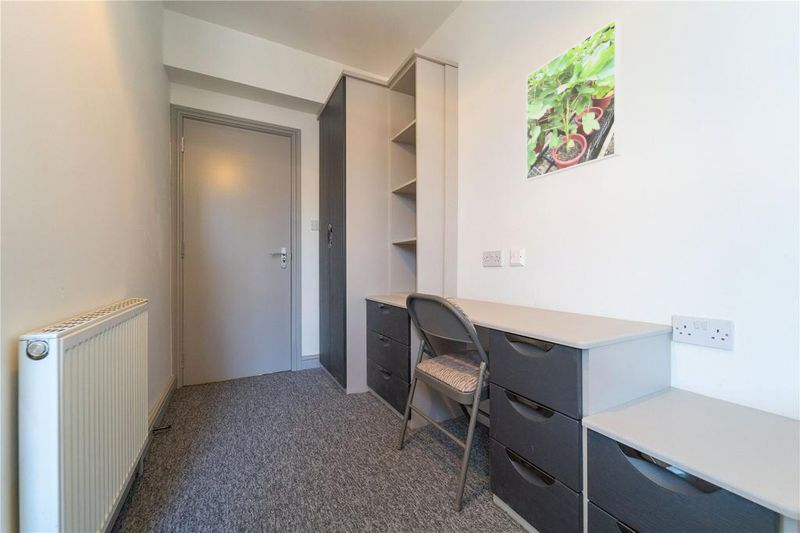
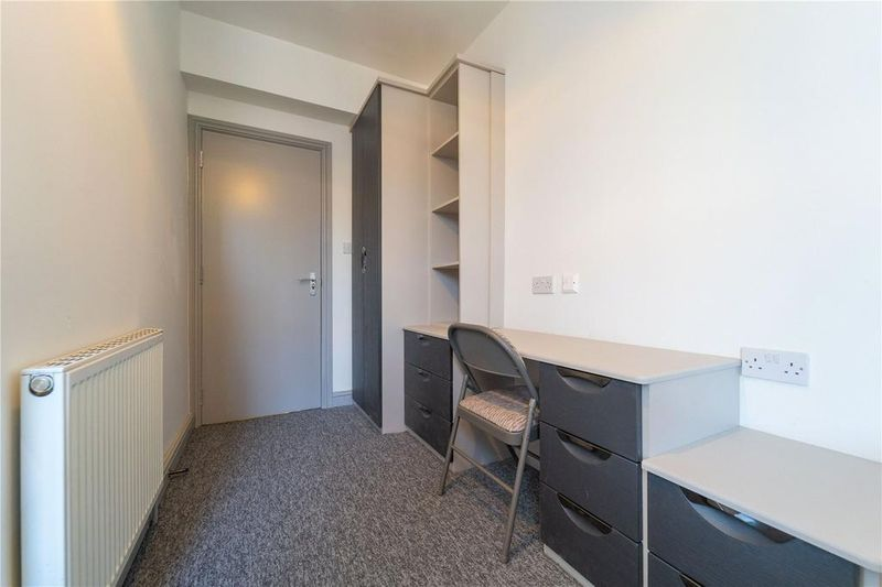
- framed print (567, 110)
